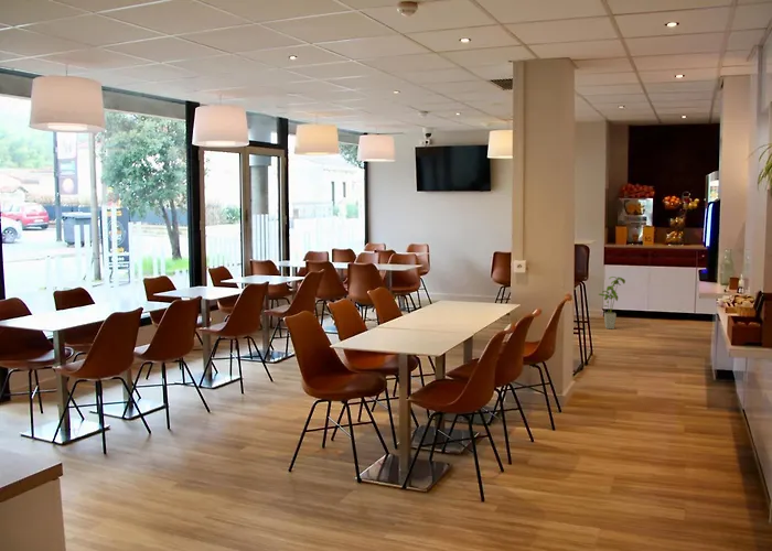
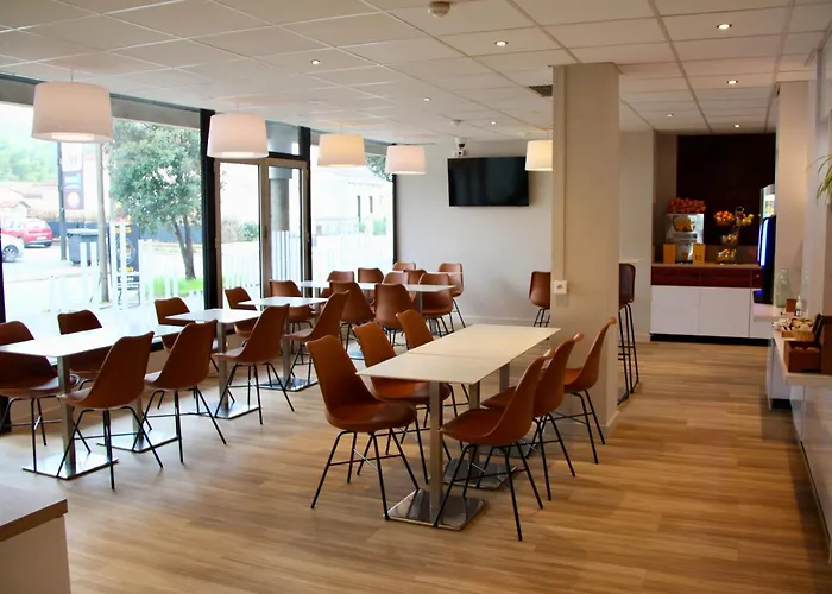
- house plant (611, 302)
